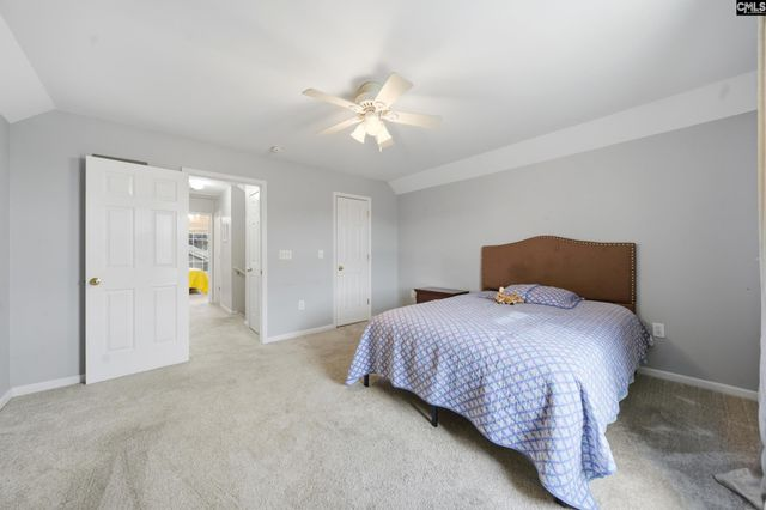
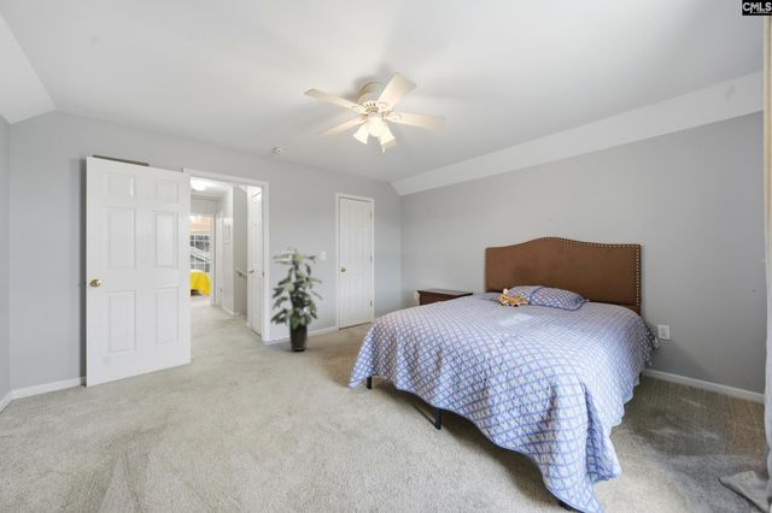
+ indoor plant (294, 297)
